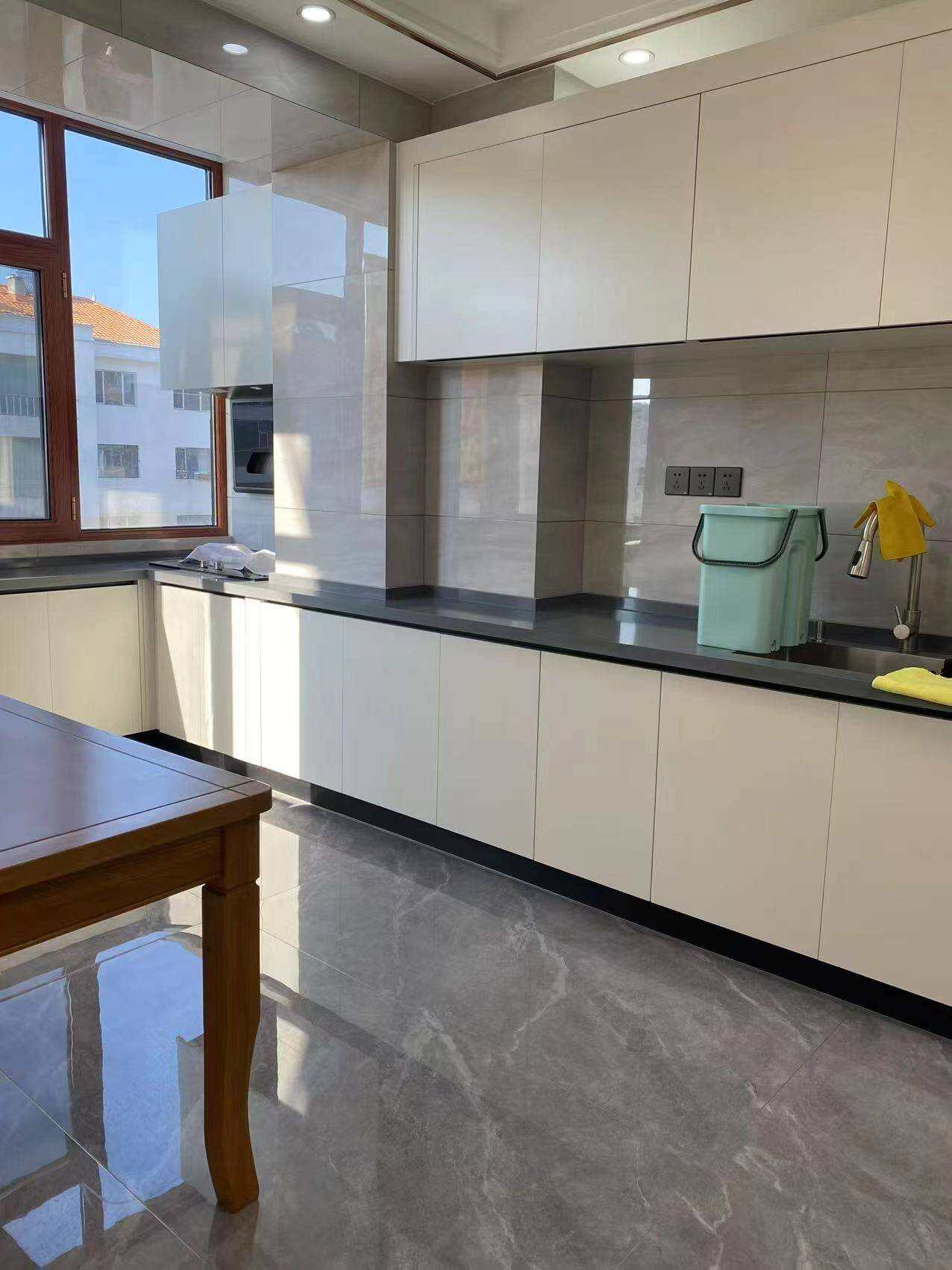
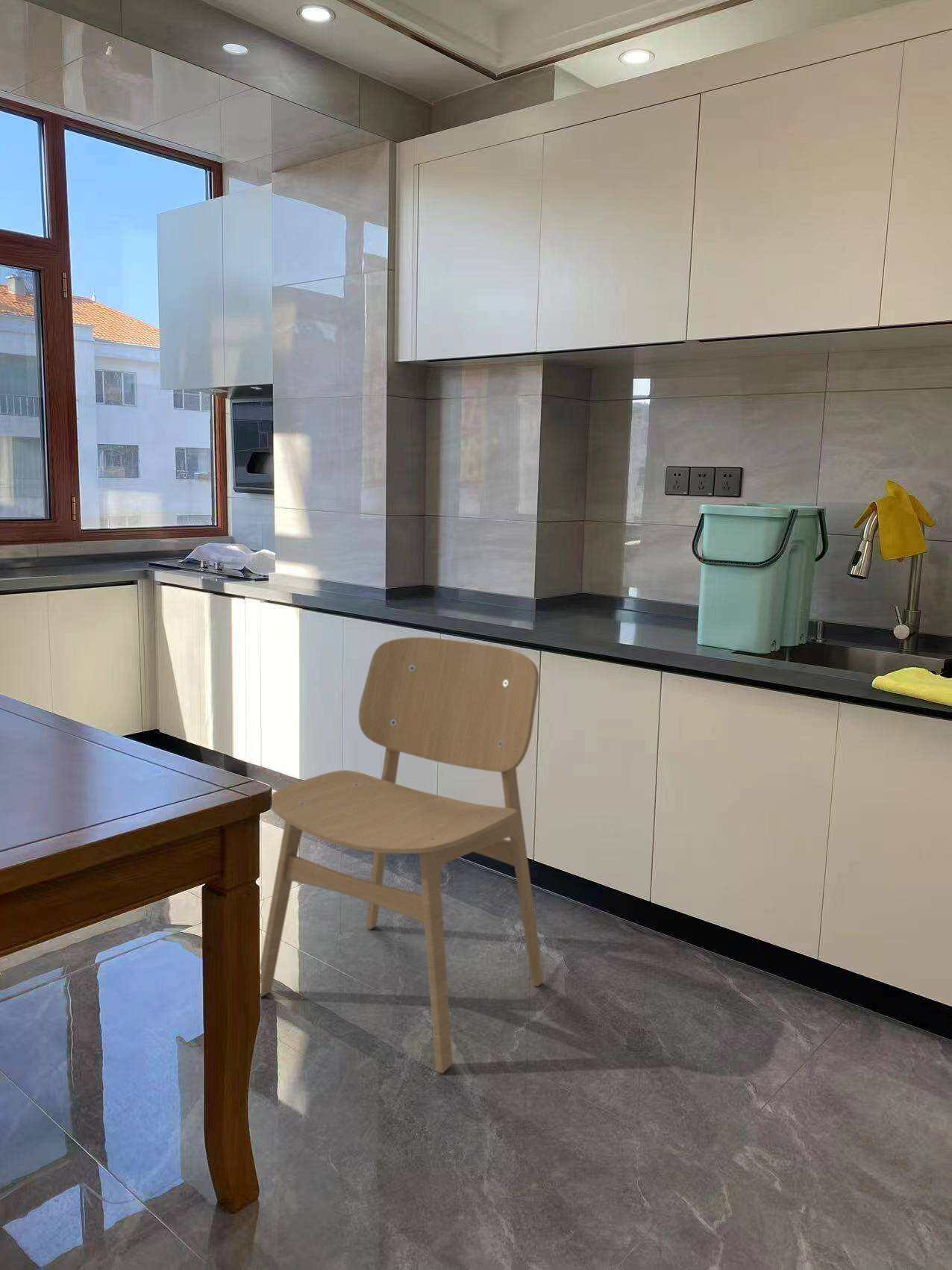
+ dining chair (407, 827)
